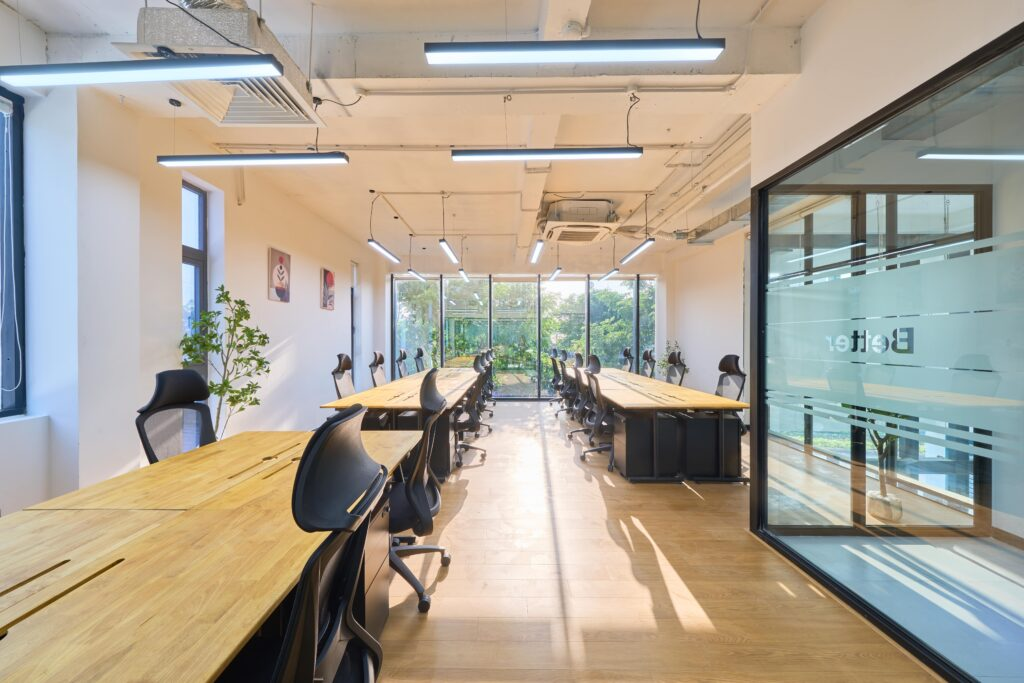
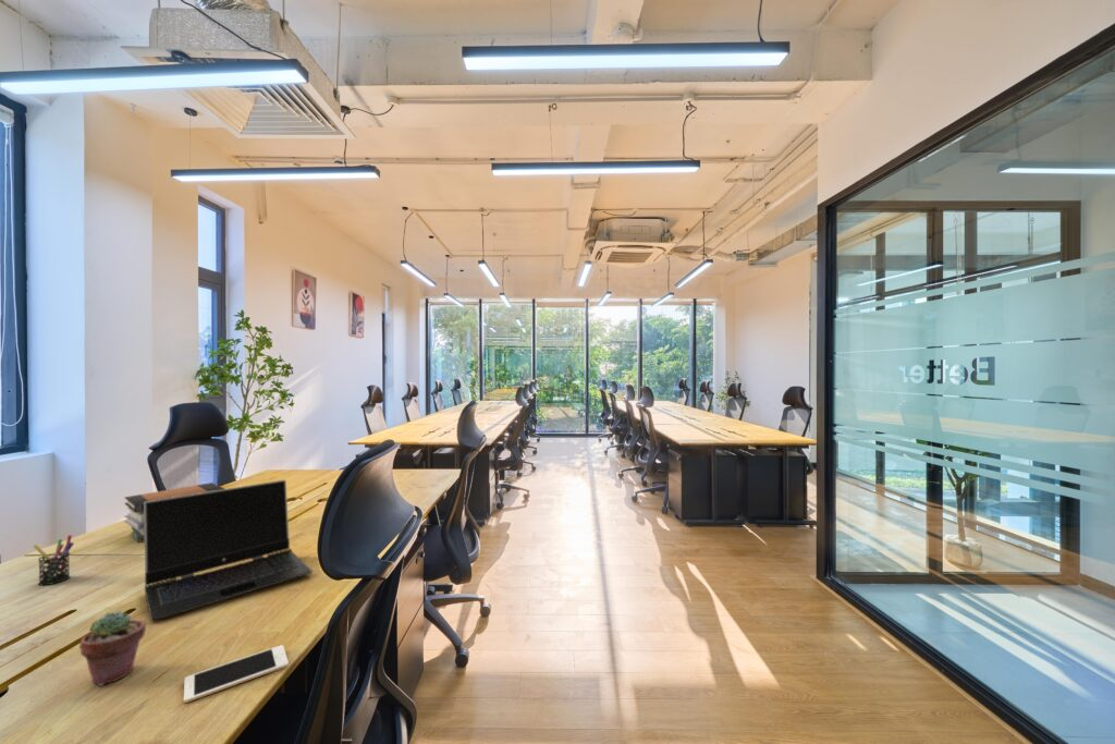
+ pen holder (57, 558)
+ laptop computer (230, 539)
+ book stack (172, 497)
+ potted succulent (113, 643)
+ cell phone (237, 671)
